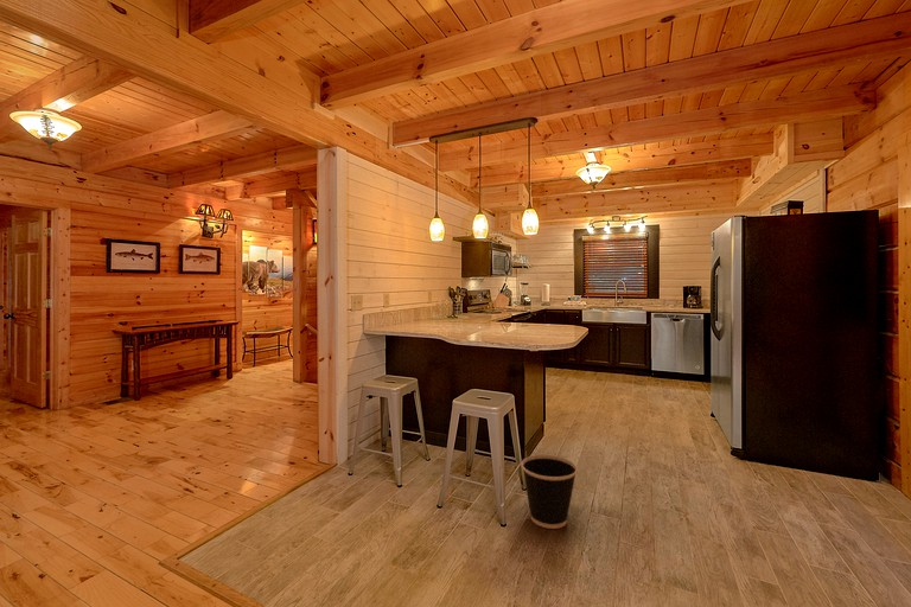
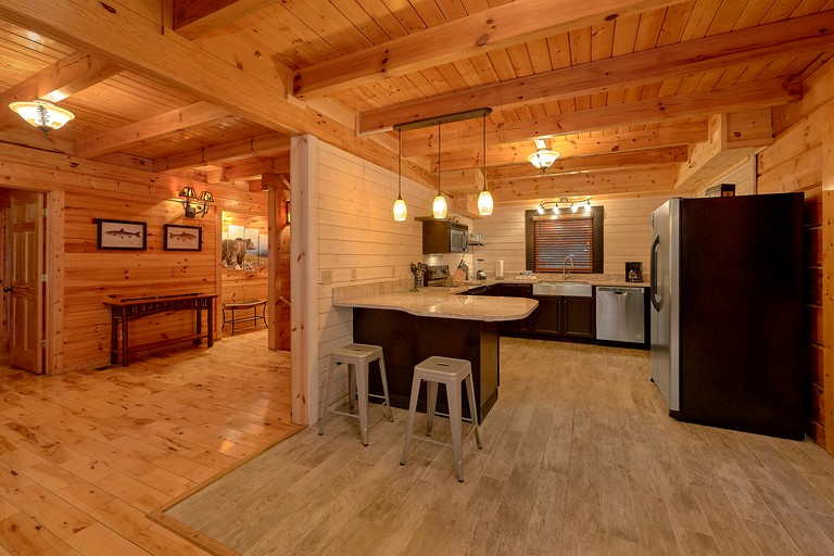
- wastebasket (548, 491)
